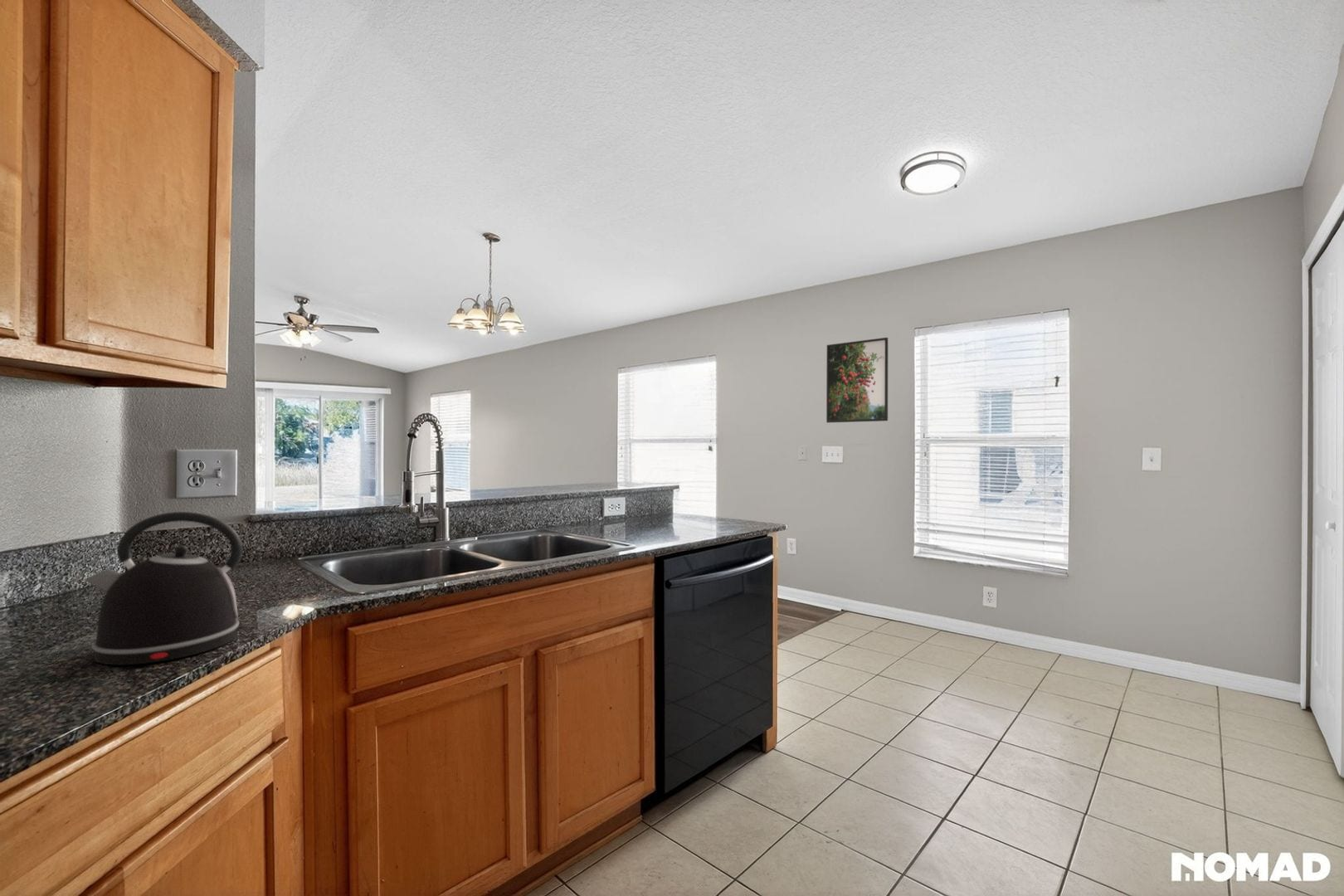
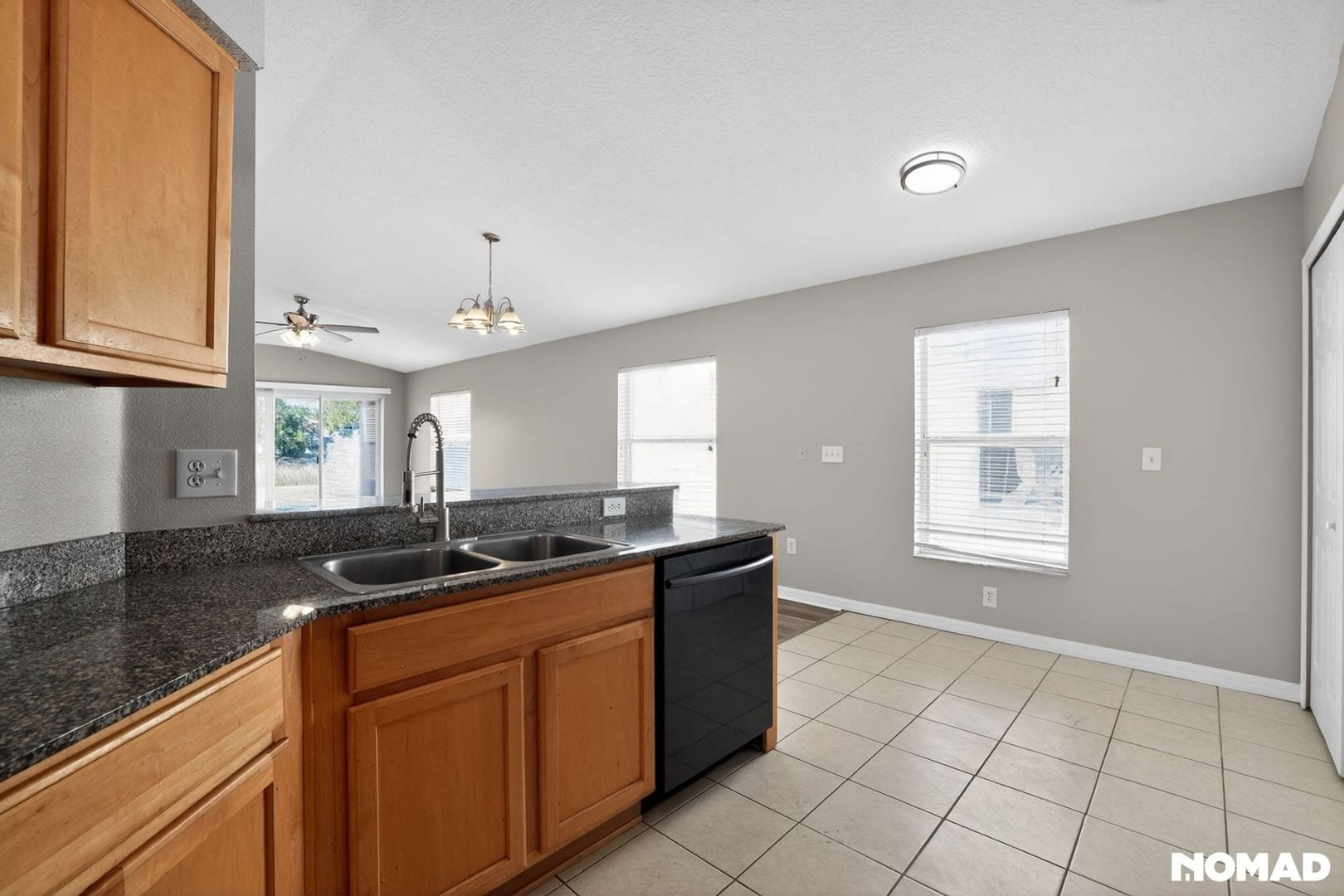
- kettle (171, 578)
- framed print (856, 382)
